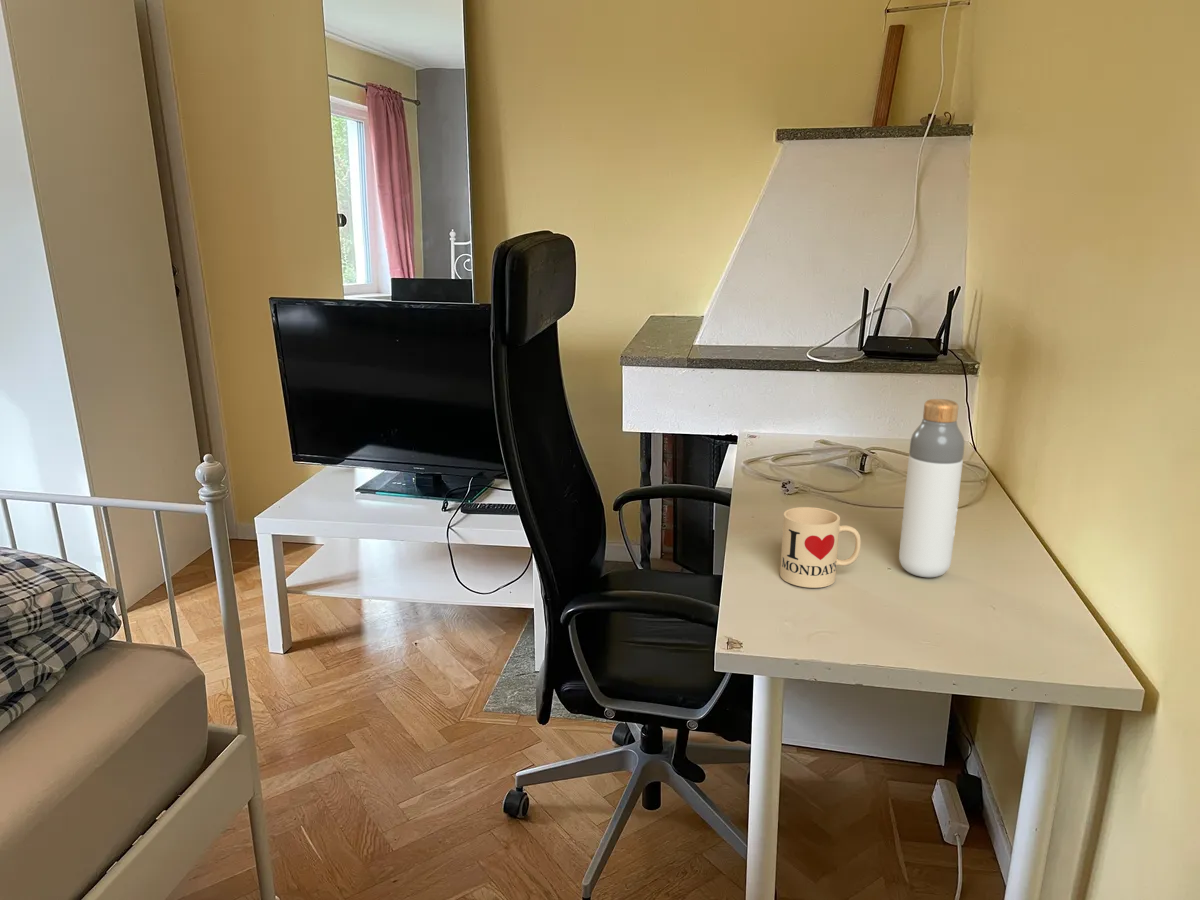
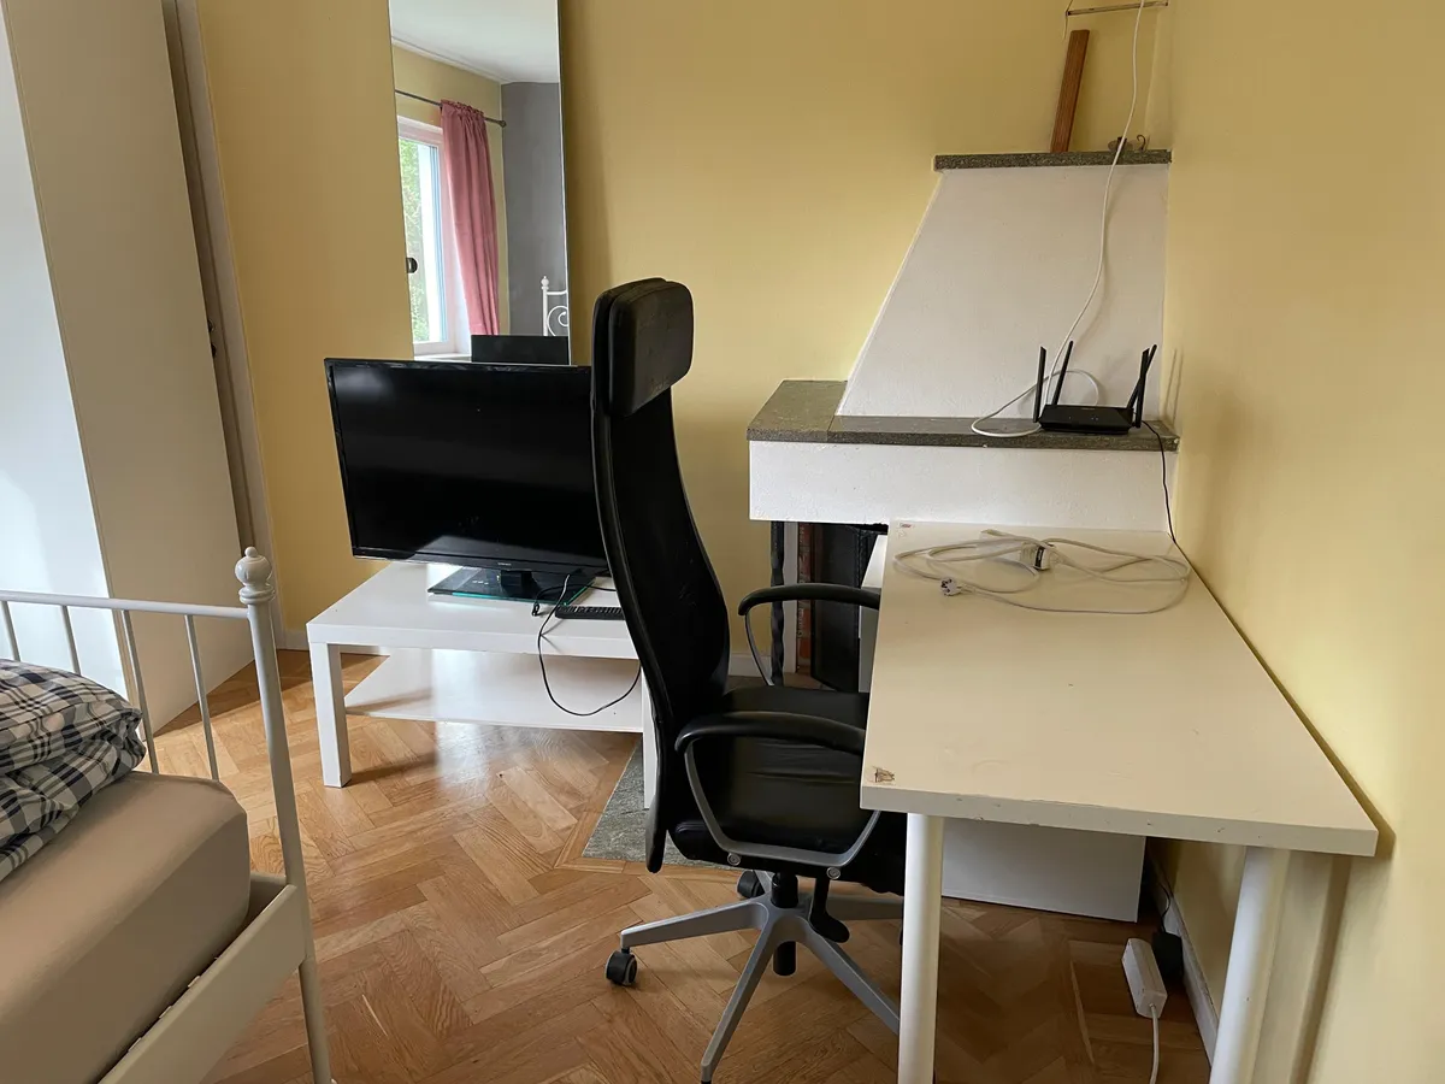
- mug (820, 547)
- bottle (932, 488)
